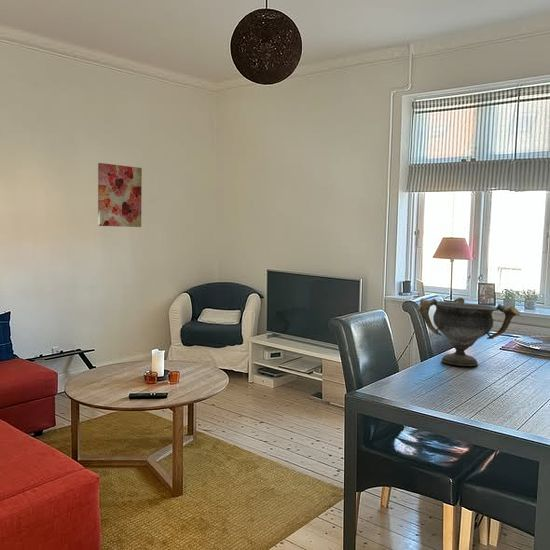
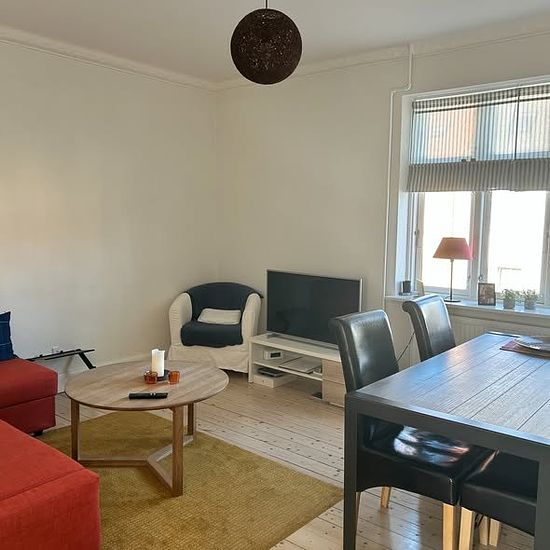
- decorative bowl (454, 329)
- wall art (120, 196)
